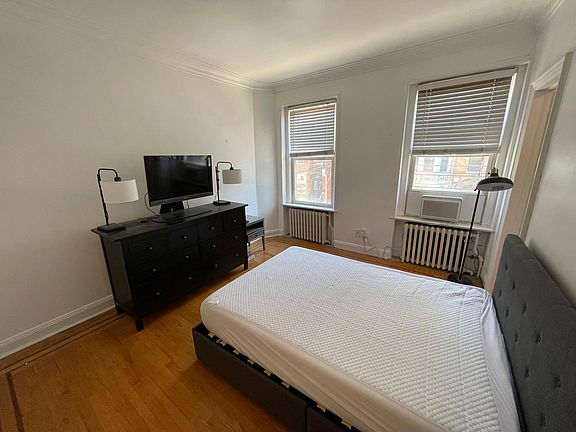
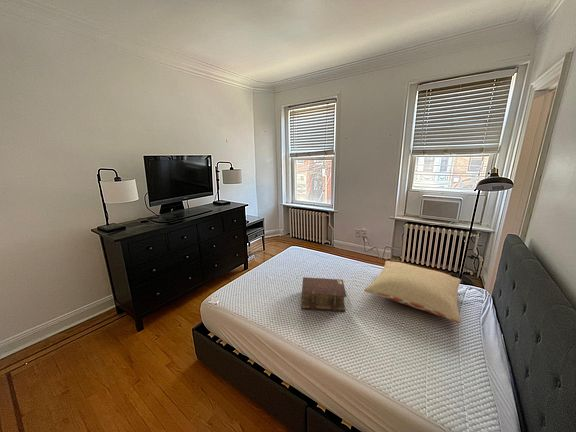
+ bible (322, 292)
+ pillow (414, 285)
